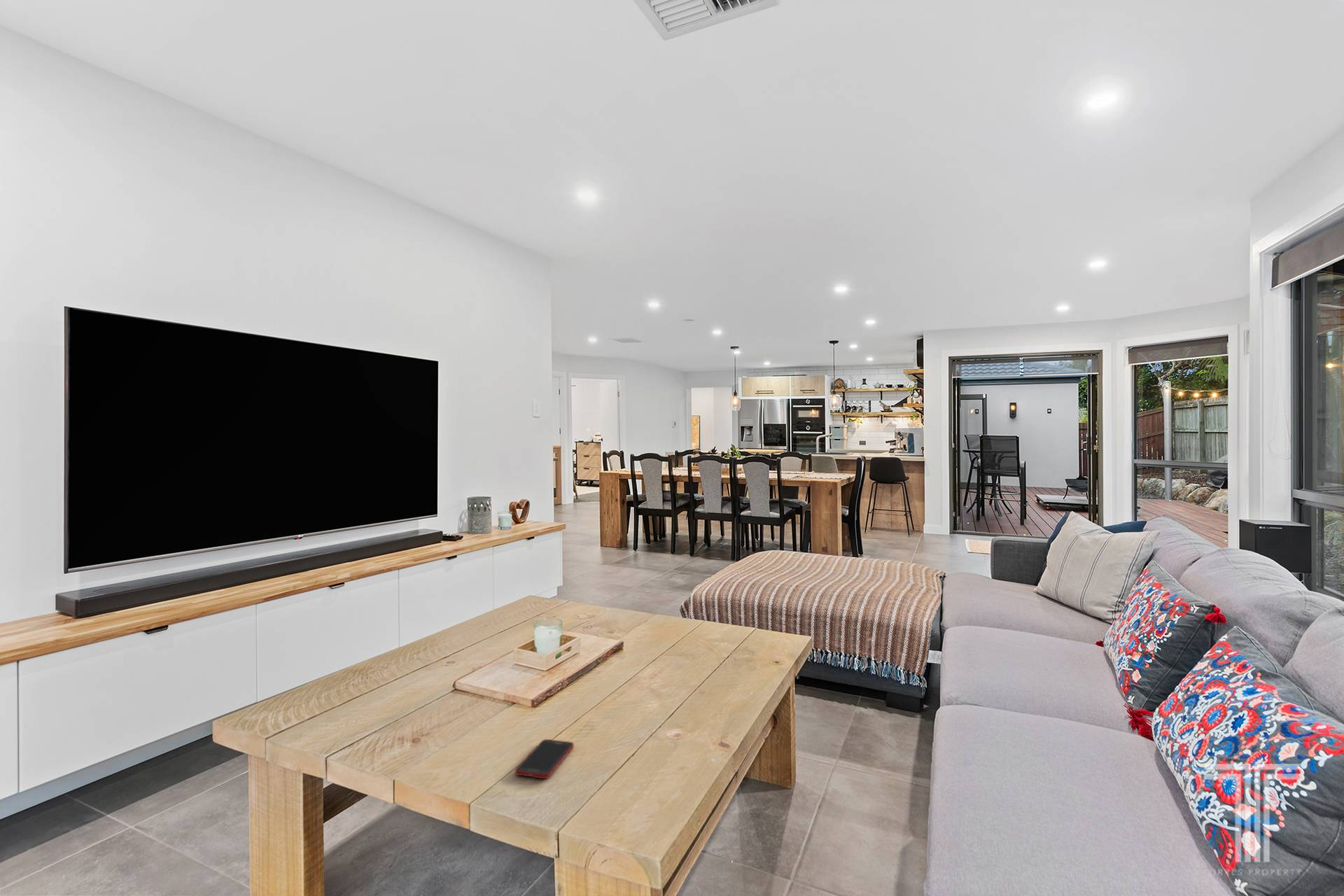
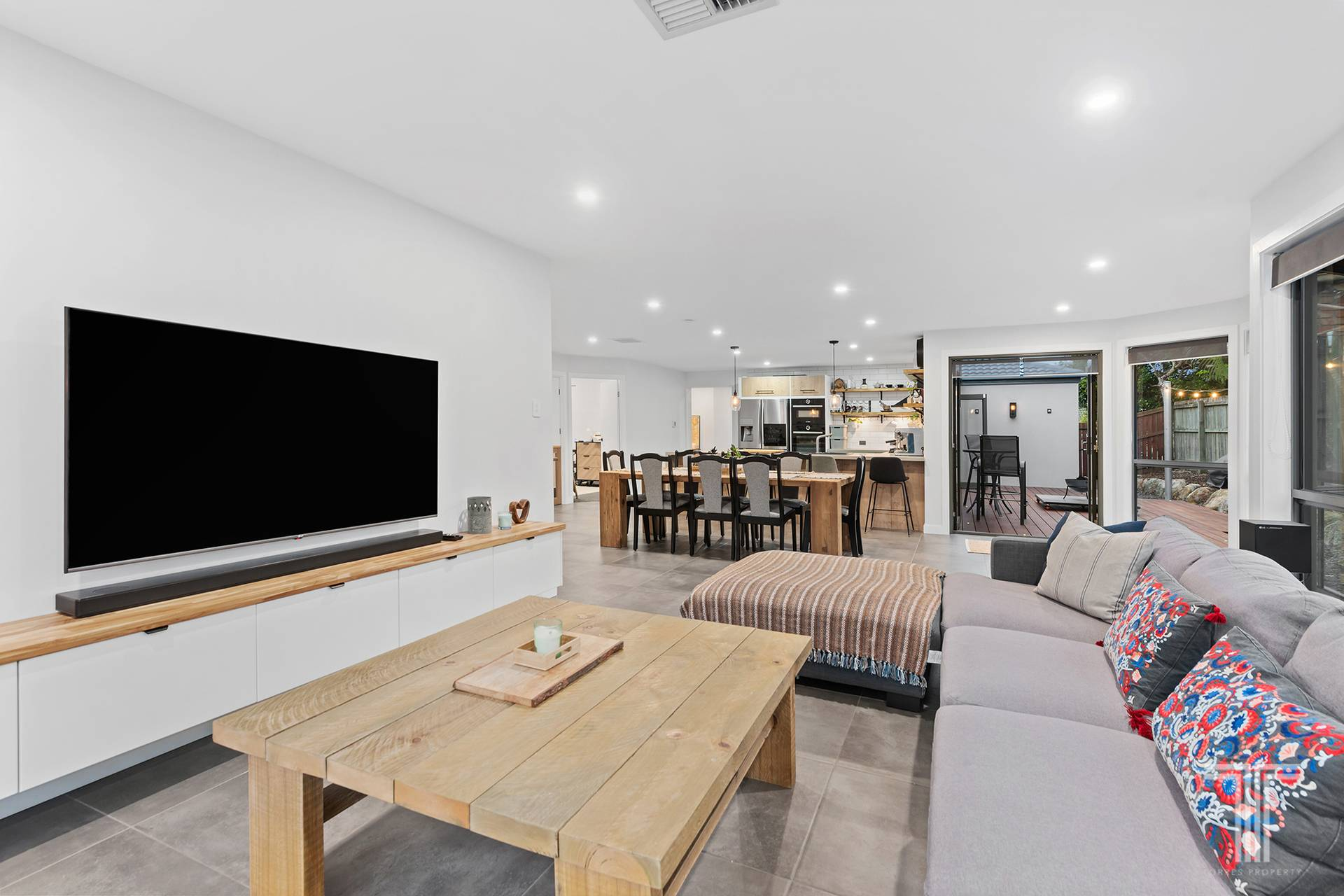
- cell phone (545, 758)
